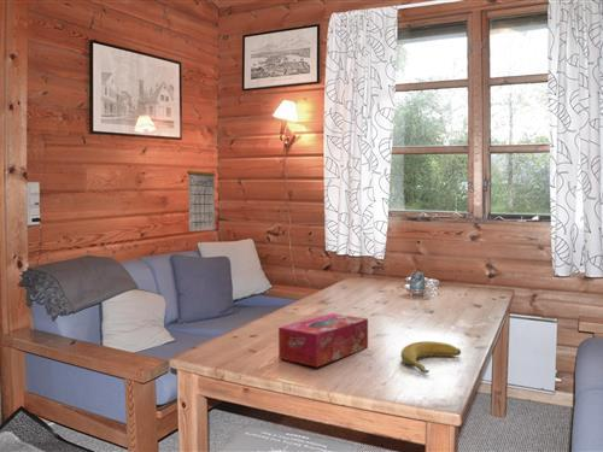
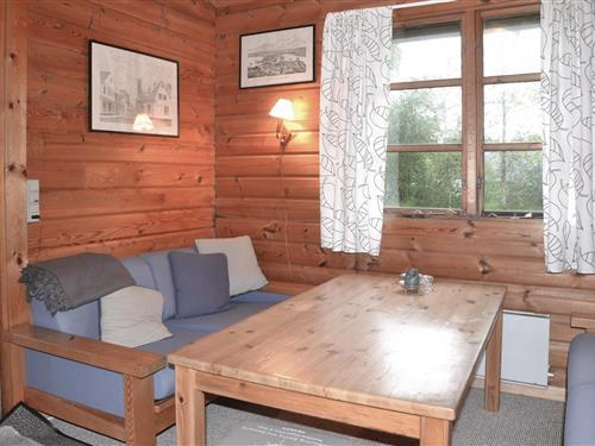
- calendar (201, 194)
- banana (429, 354)
- tissue box (324, 337)
